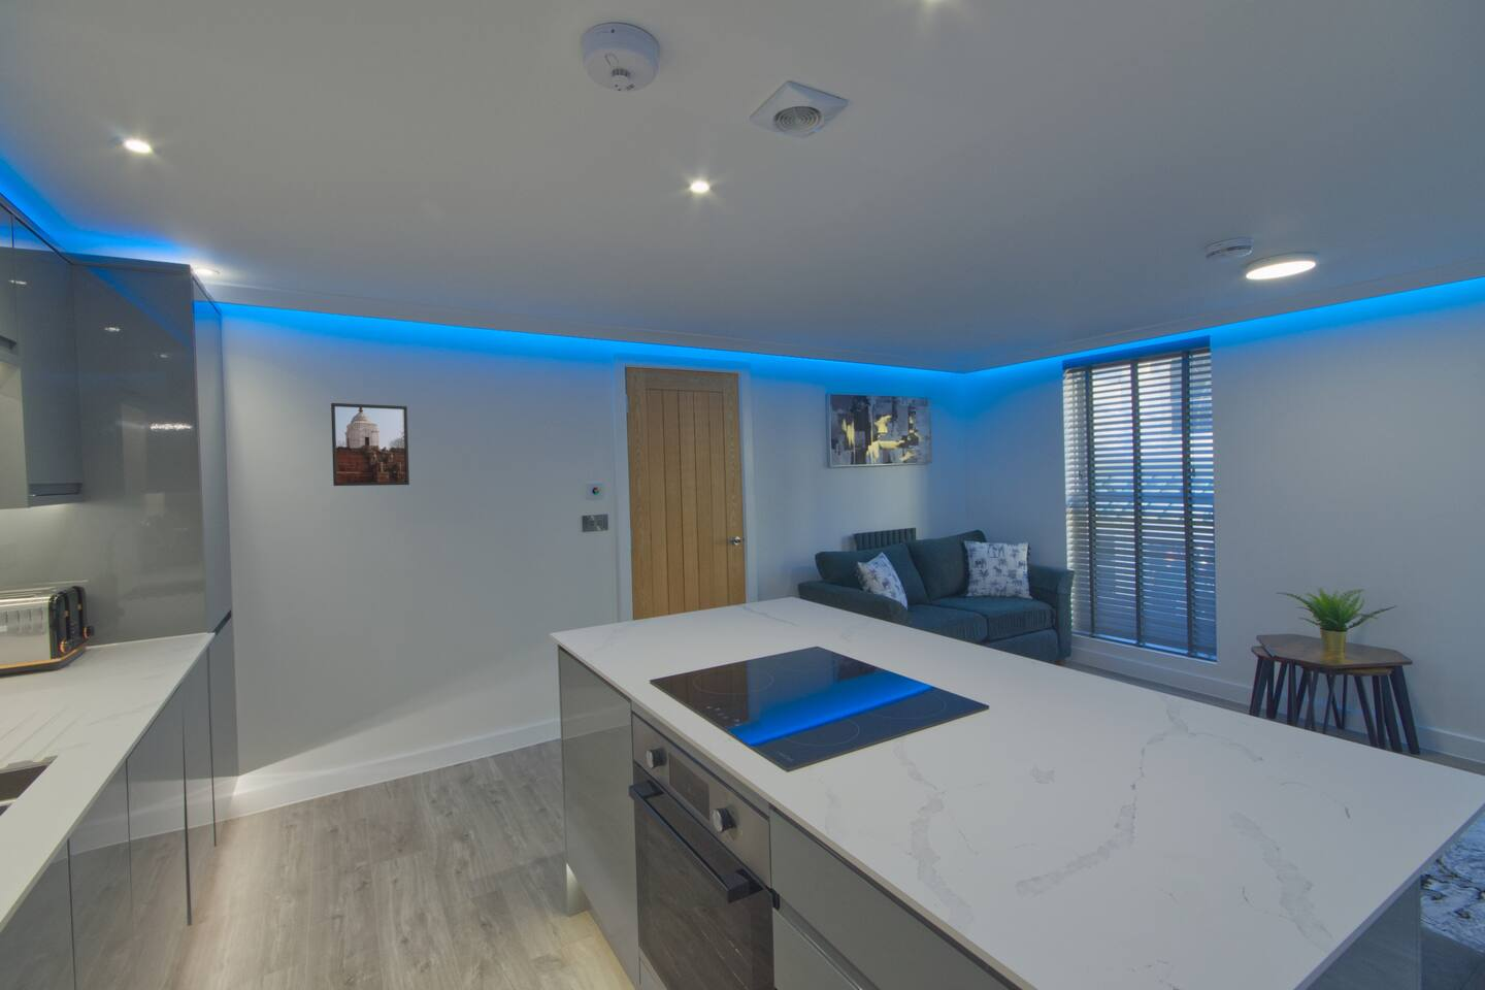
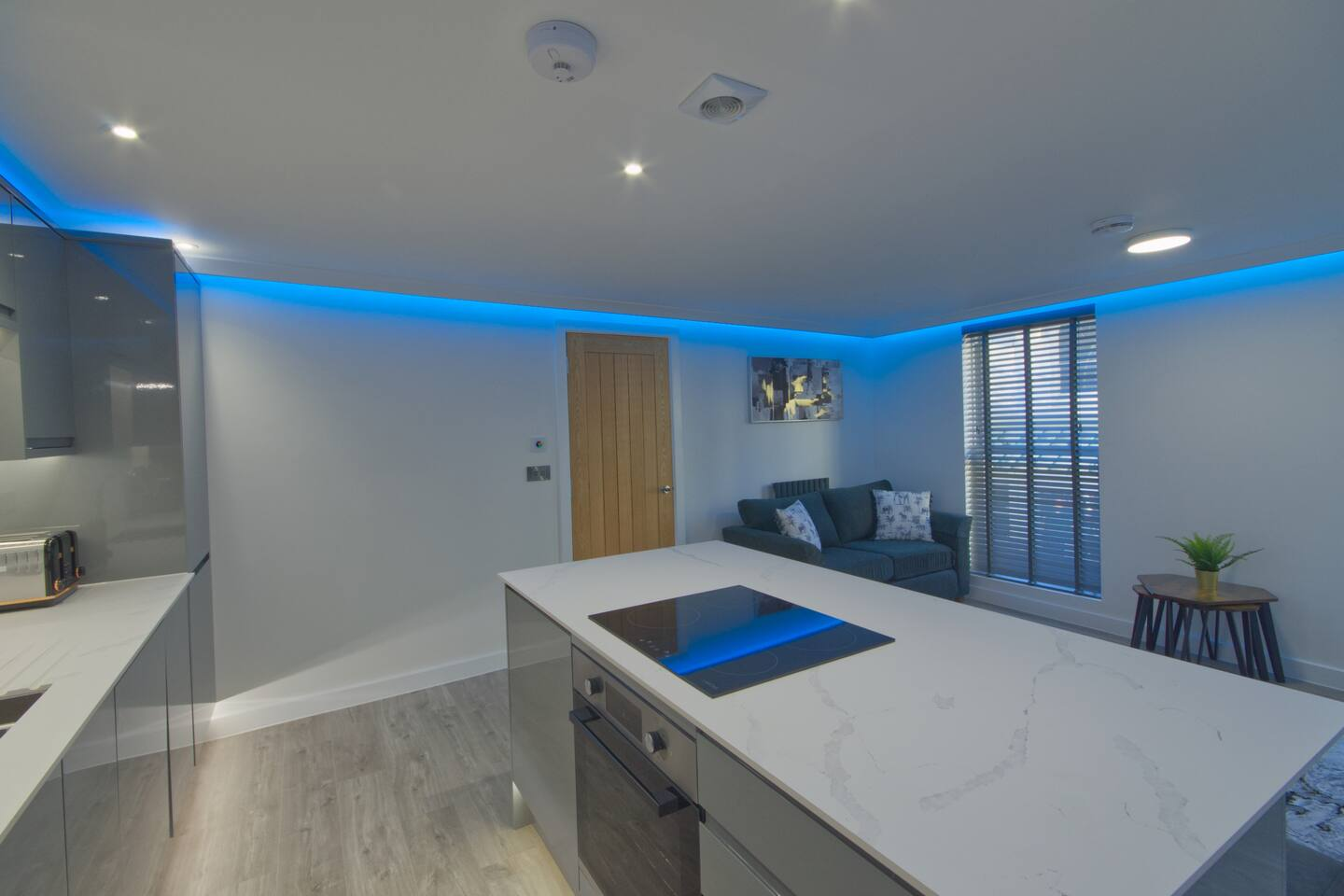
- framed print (370, 444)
